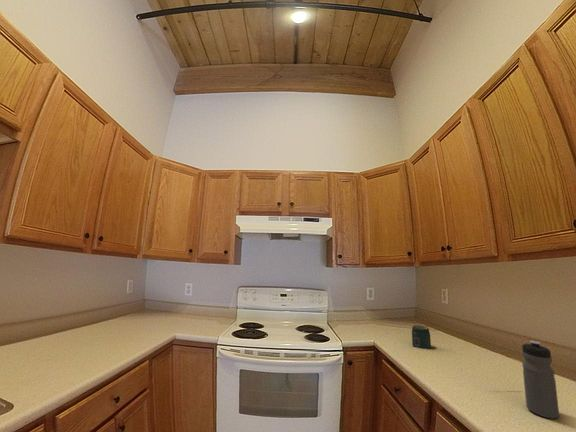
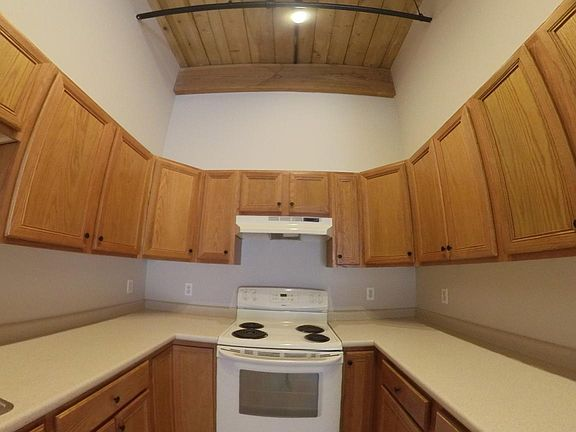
- water bottle (538, 376)
- jar (421, 336)
